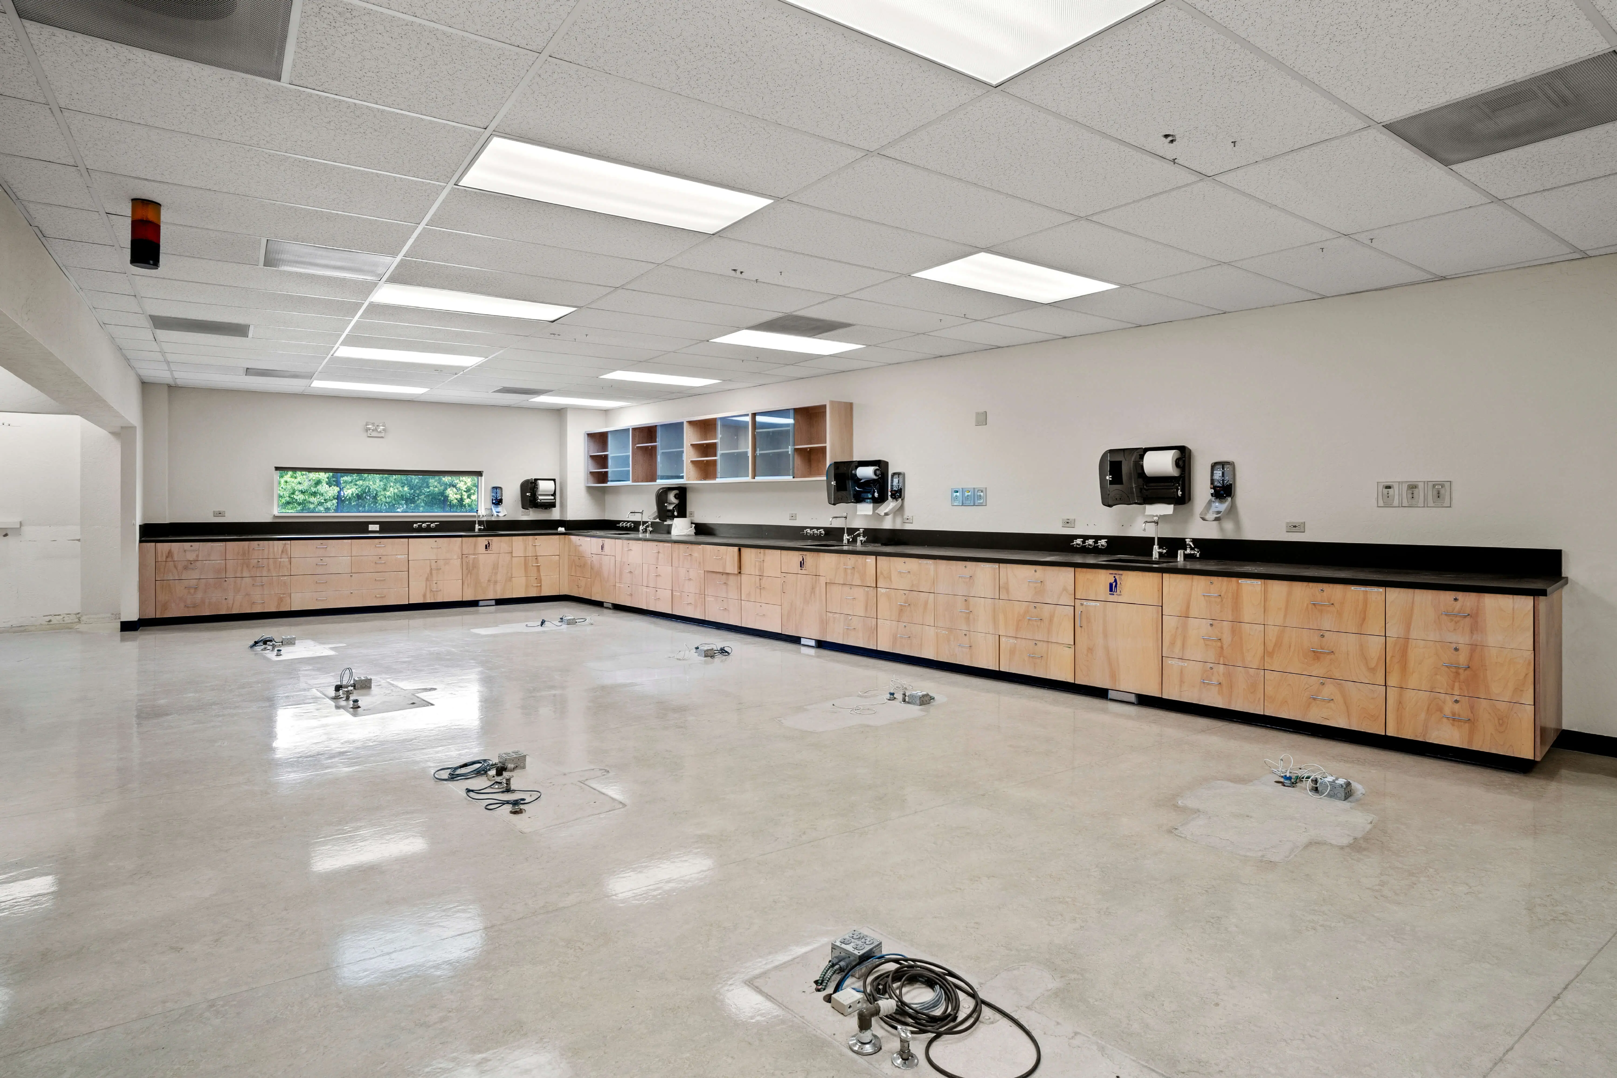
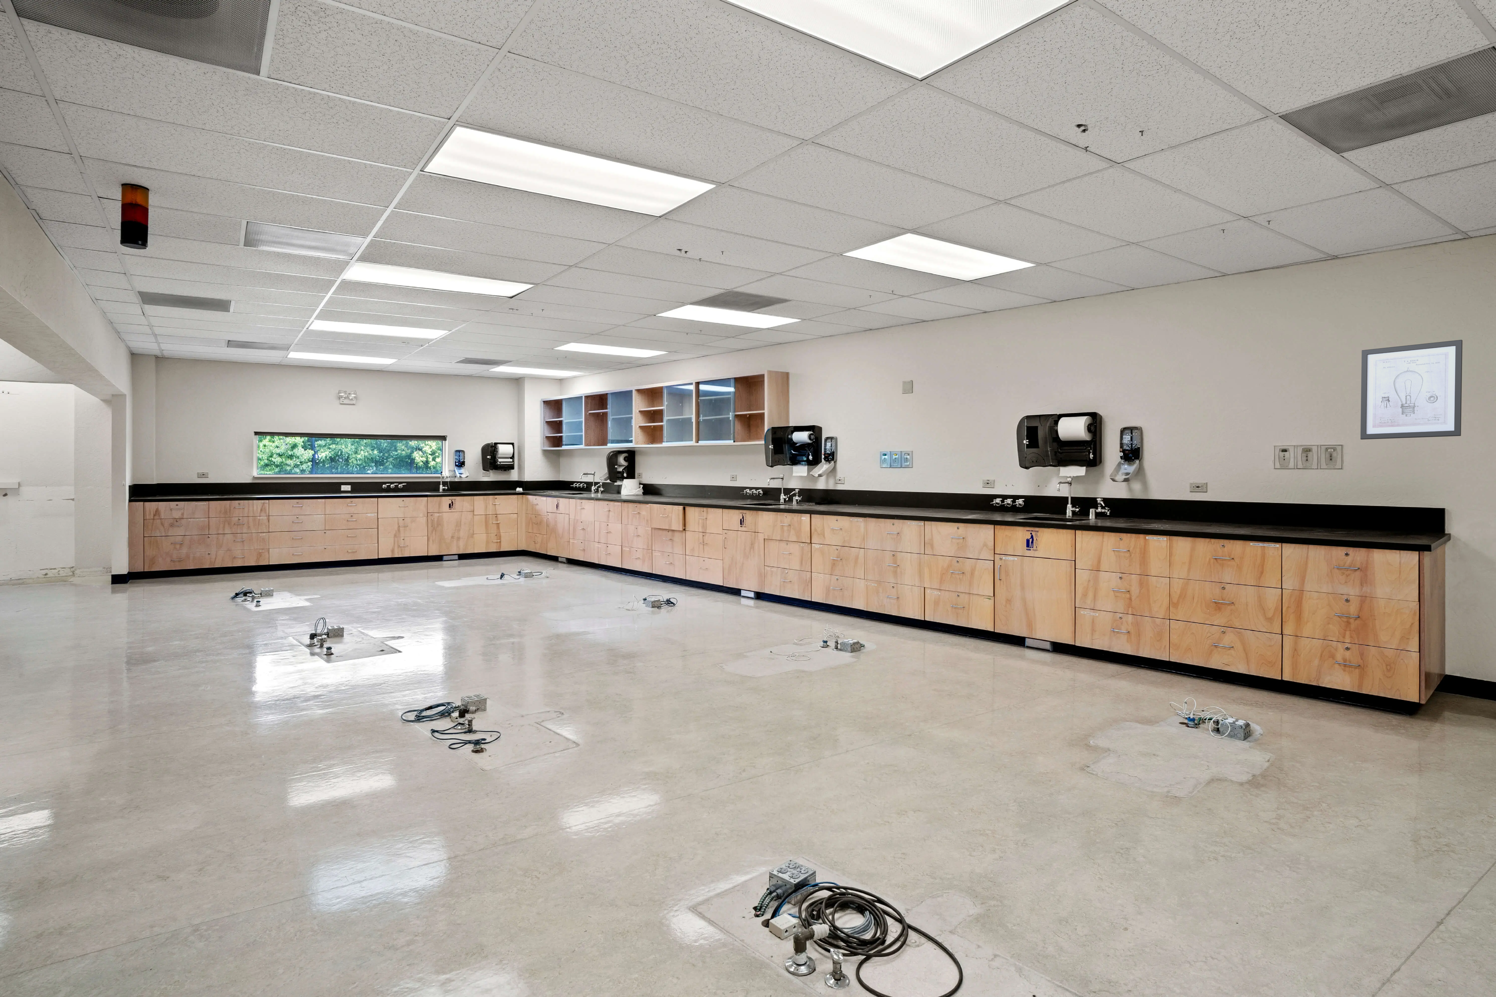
+ wall art (1409, 392)
